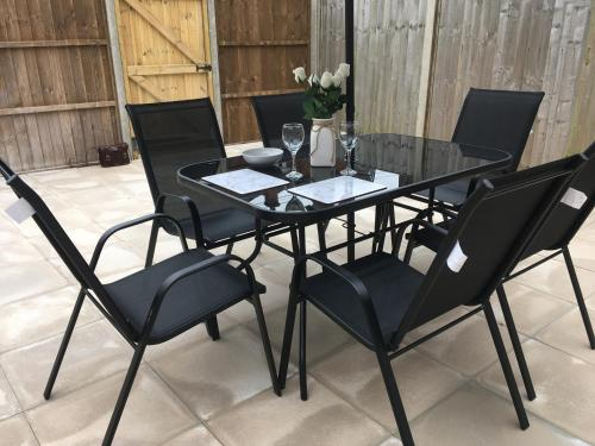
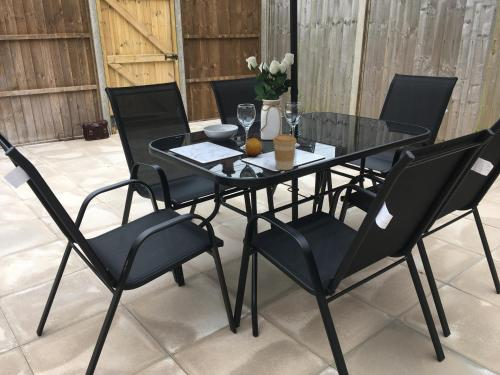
+ fruit (253, 147)
+ coffee cup (284, 151)
